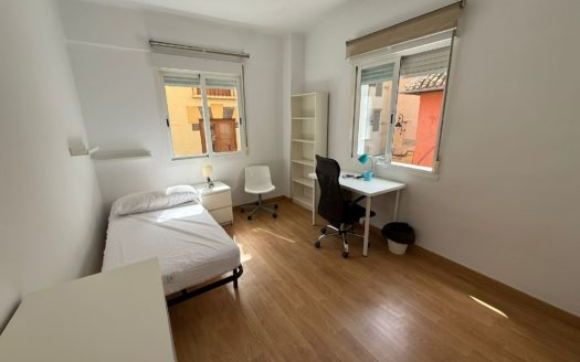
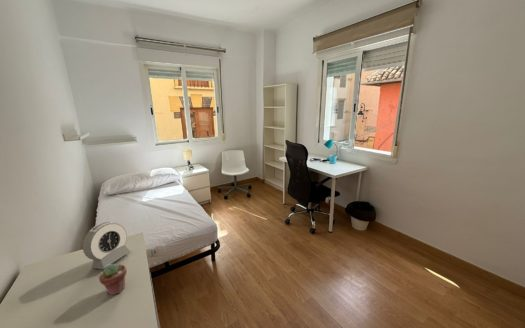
+ alarm clock (107, 242)
+ potted succulent (113, 277)
